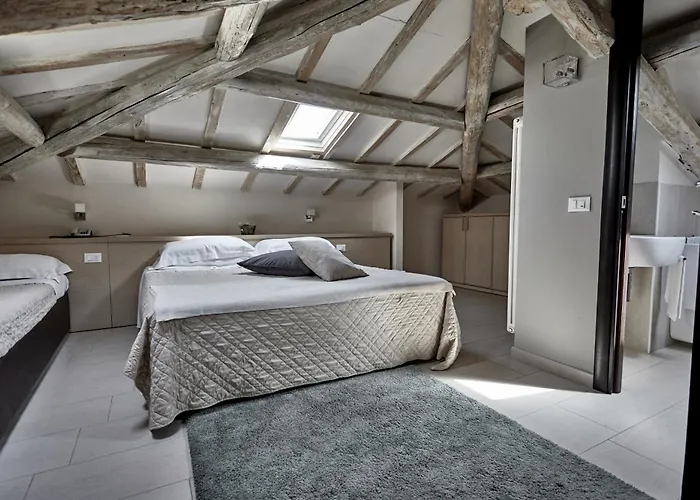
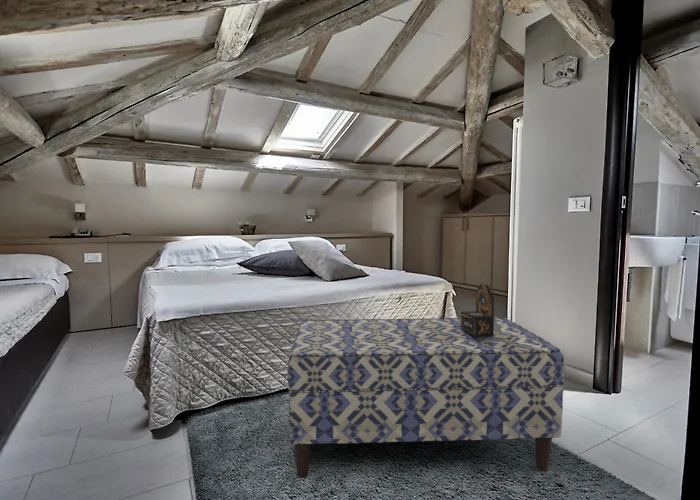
+ decorative box (483, 309)
+ bench (414, 388)
